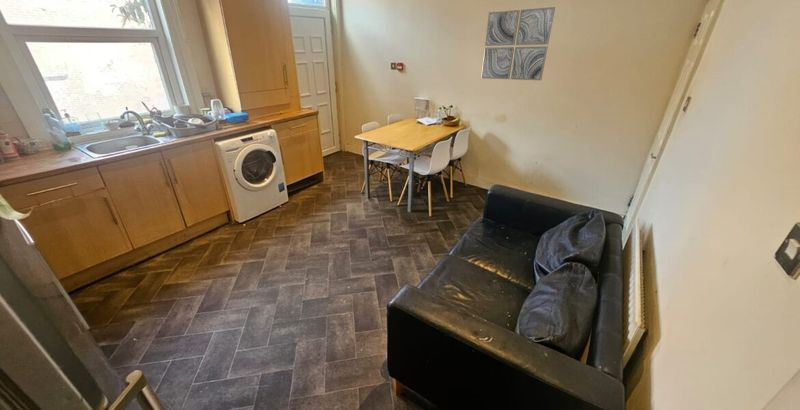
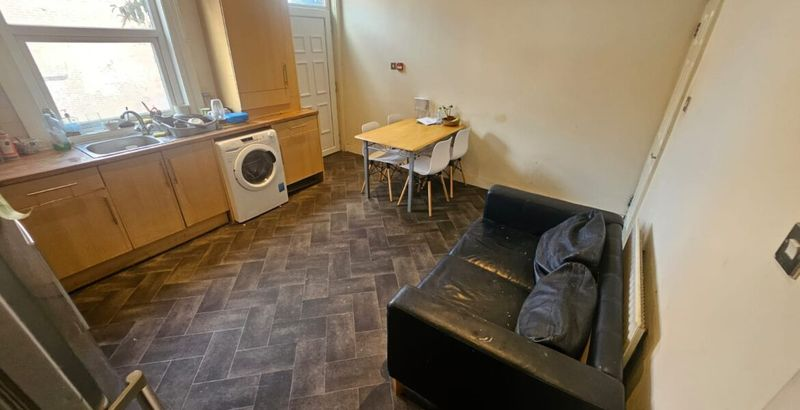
- wall art (515, 47)
